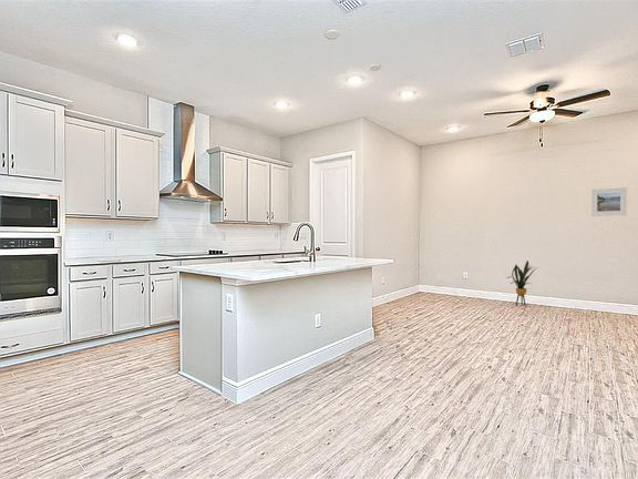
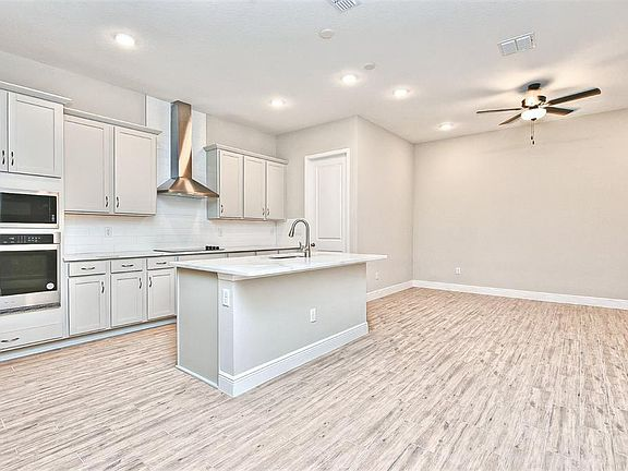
- house plant (524, 283)
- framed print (608, 202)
